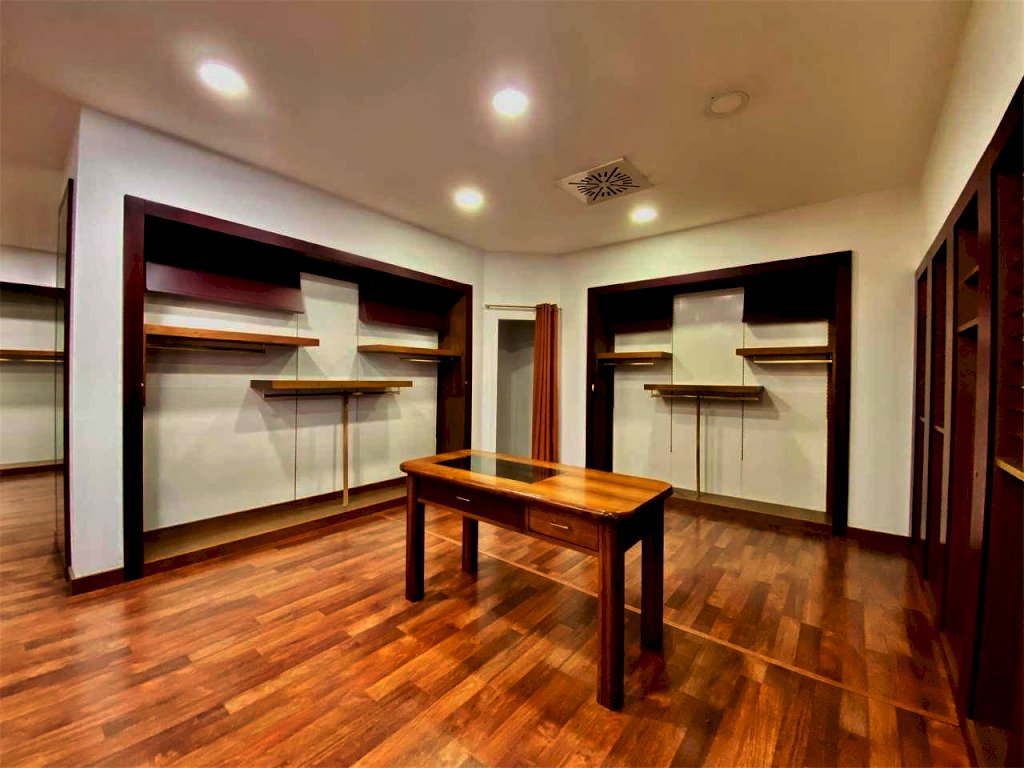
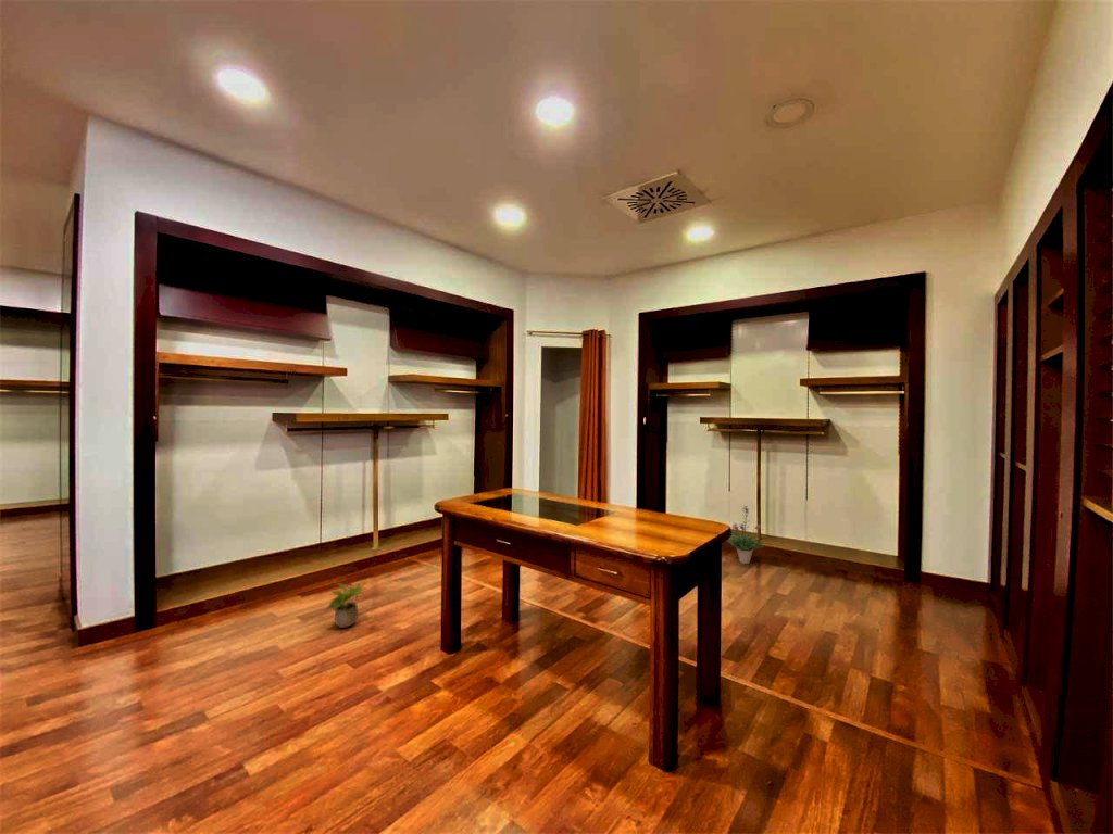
+ potted plant (343, 604)
+ potted plant (745, 534)
